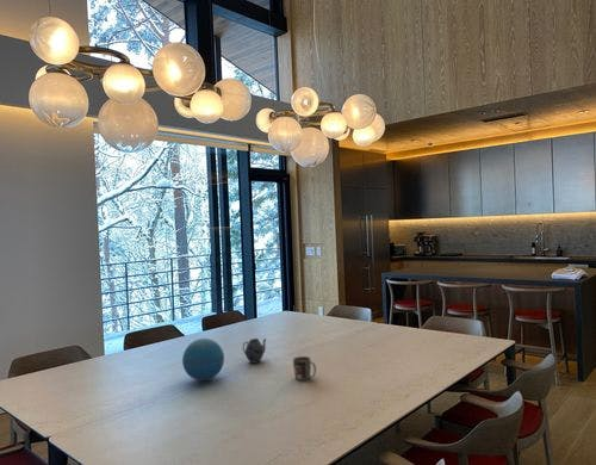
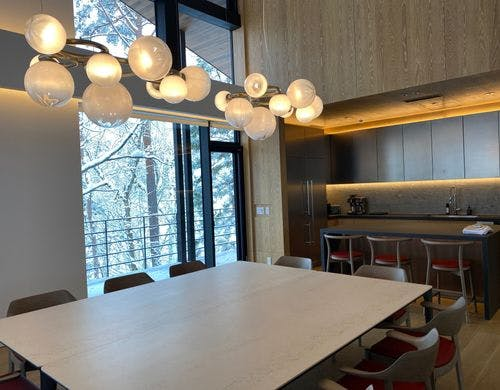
- mug (305, 368)
- decorative orb (203, 359)
- teapot (255, 349)
